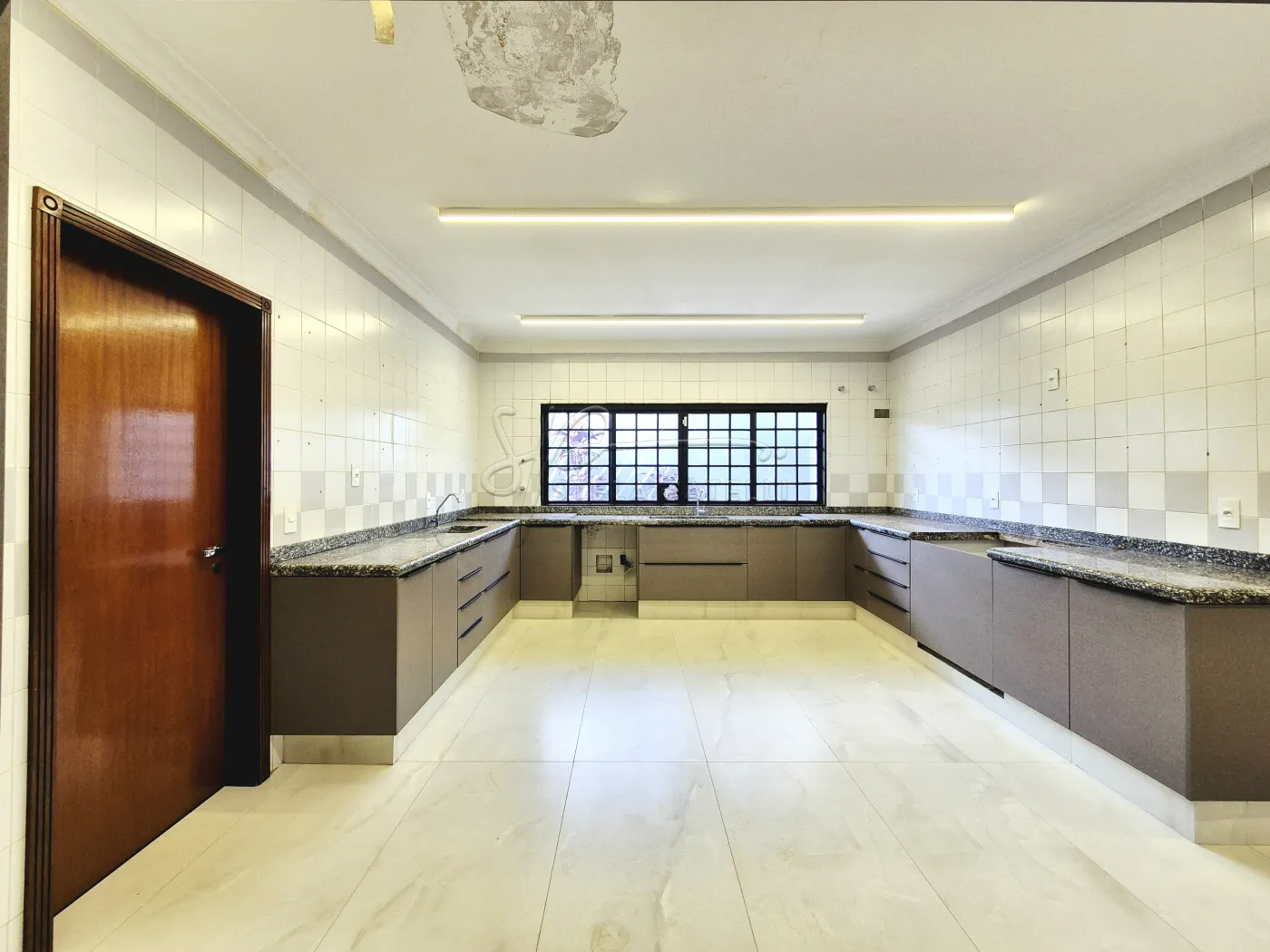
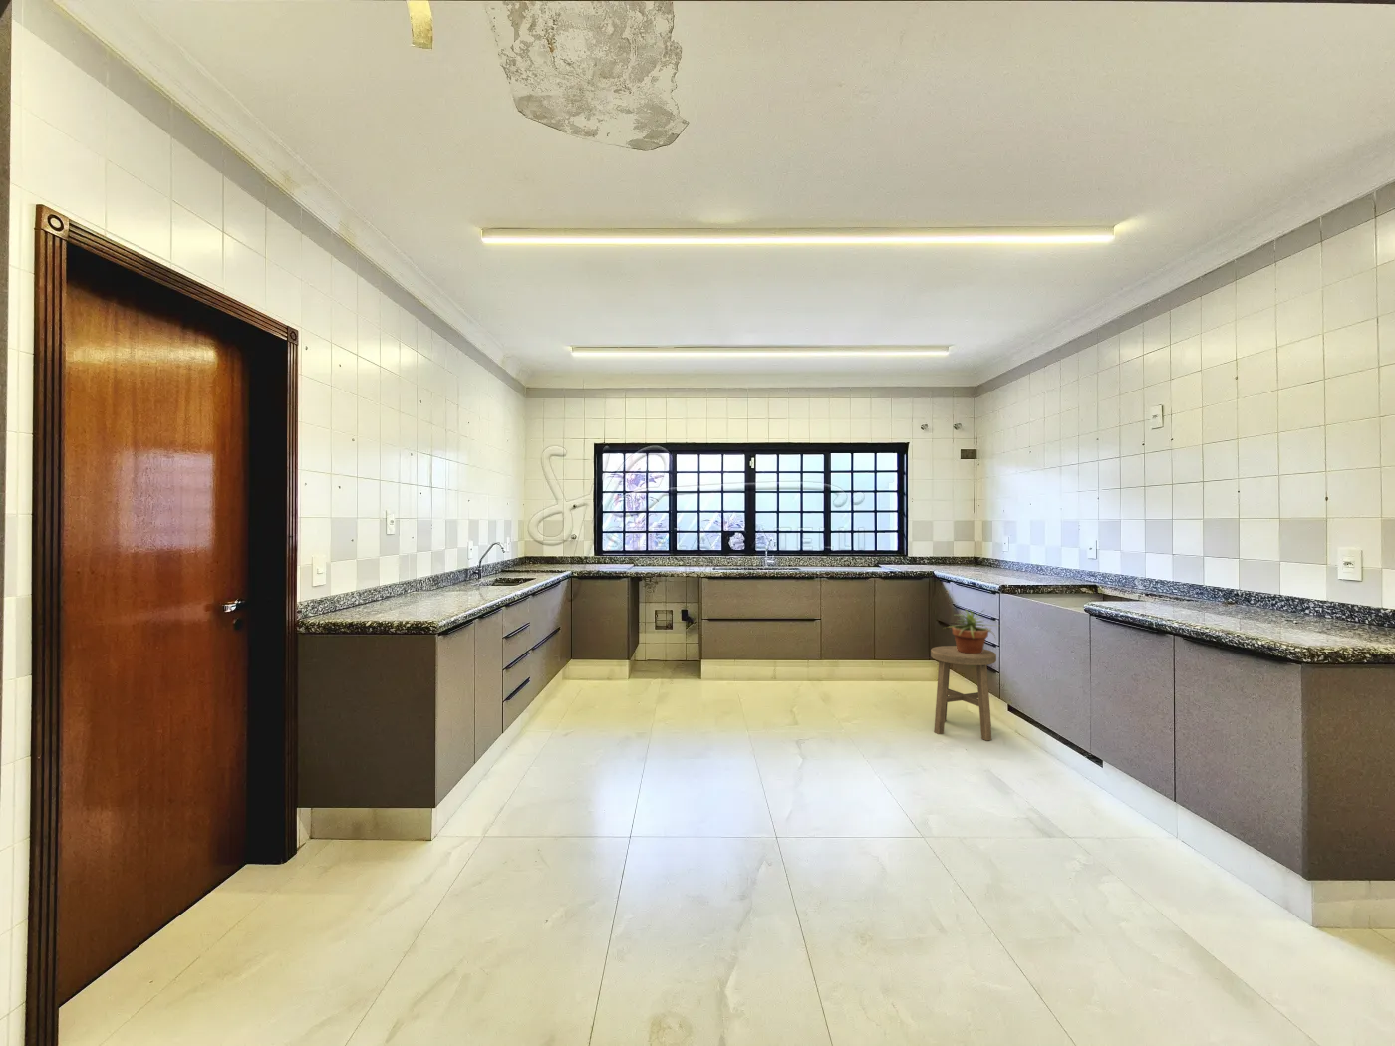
+ potted plant (970, 630)
+ stool (961, 693)
